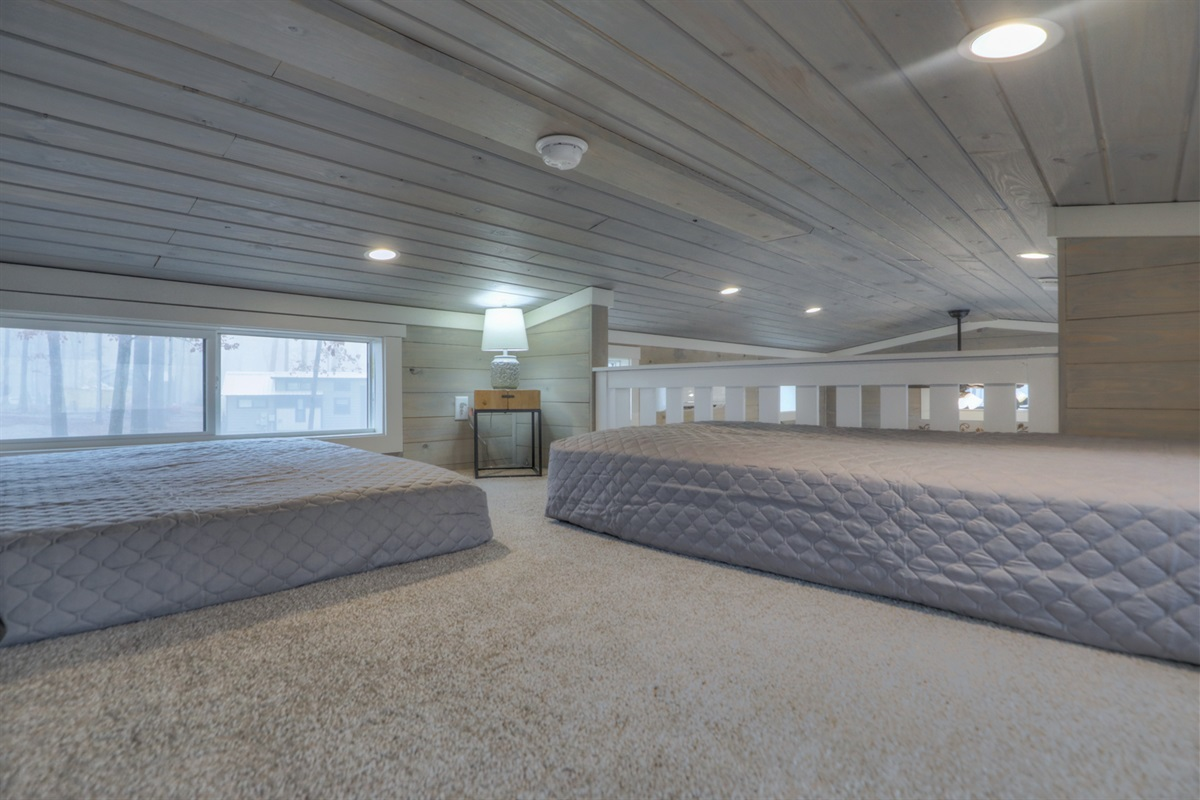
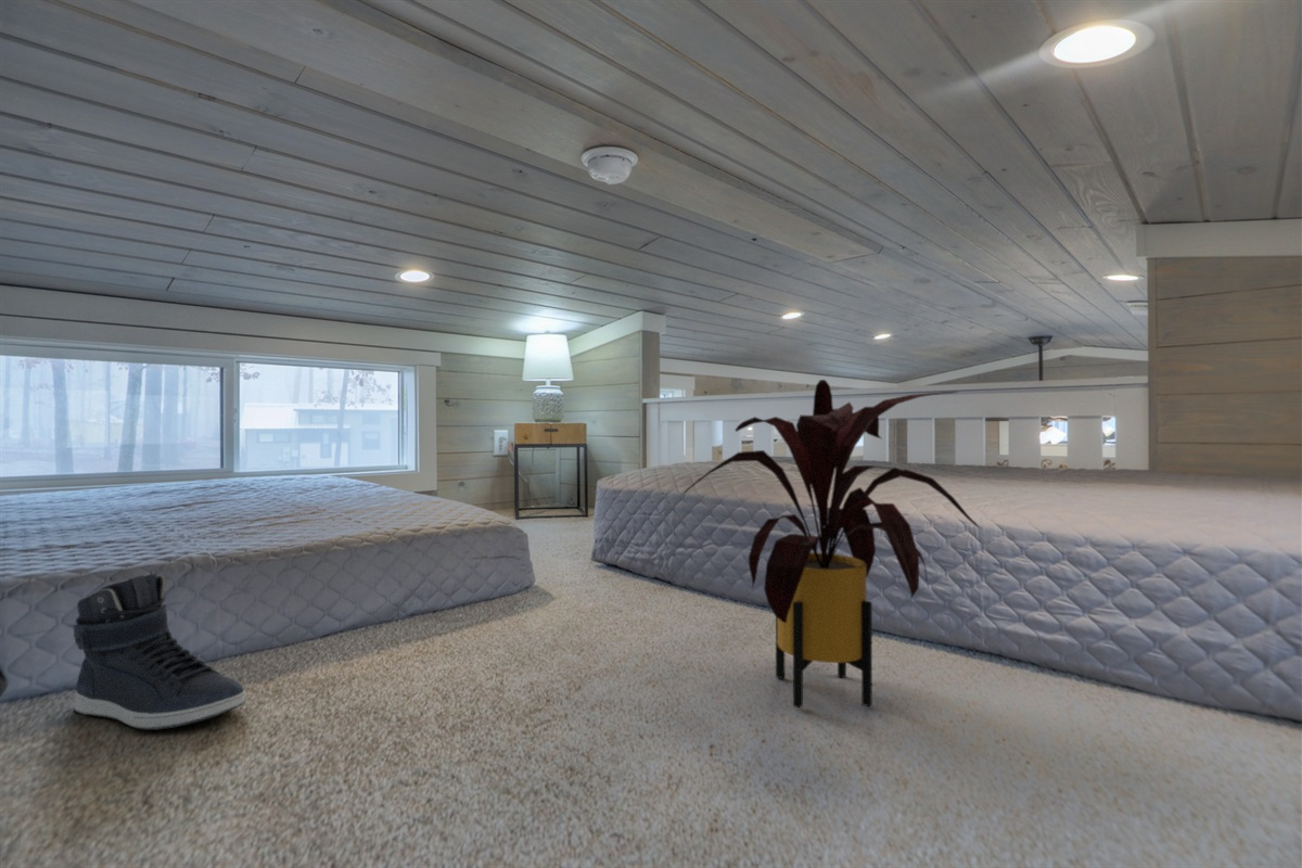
+ house plant (822, 534)
+ sneaker (159, 643)
